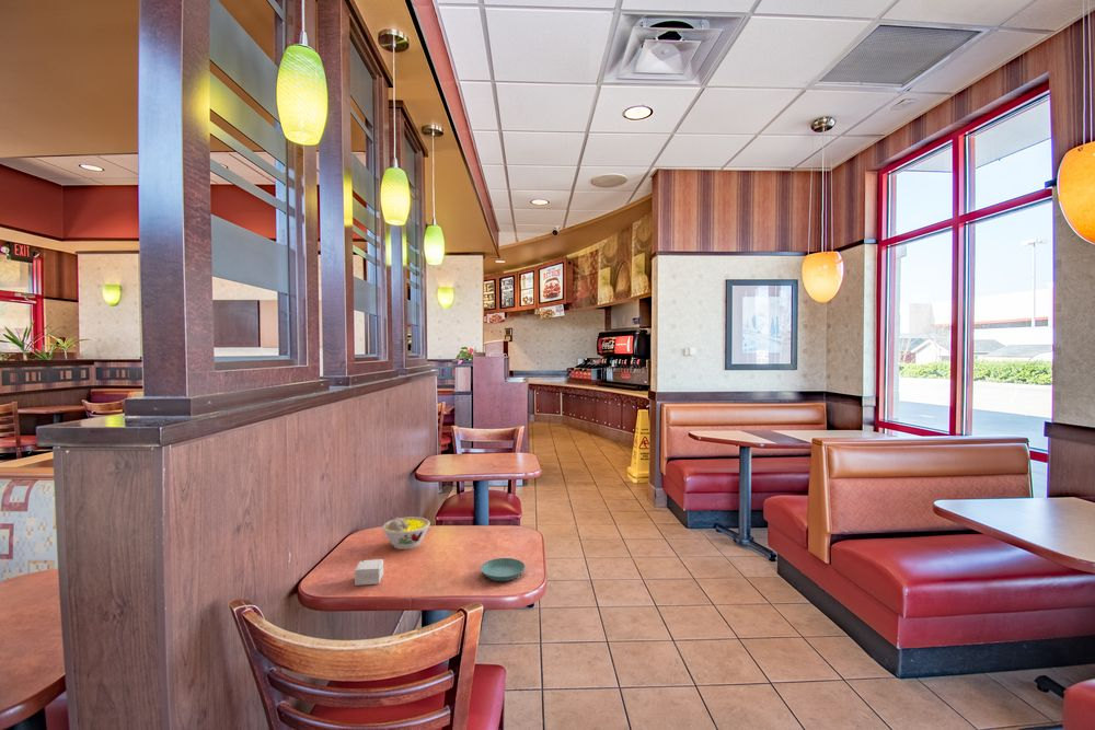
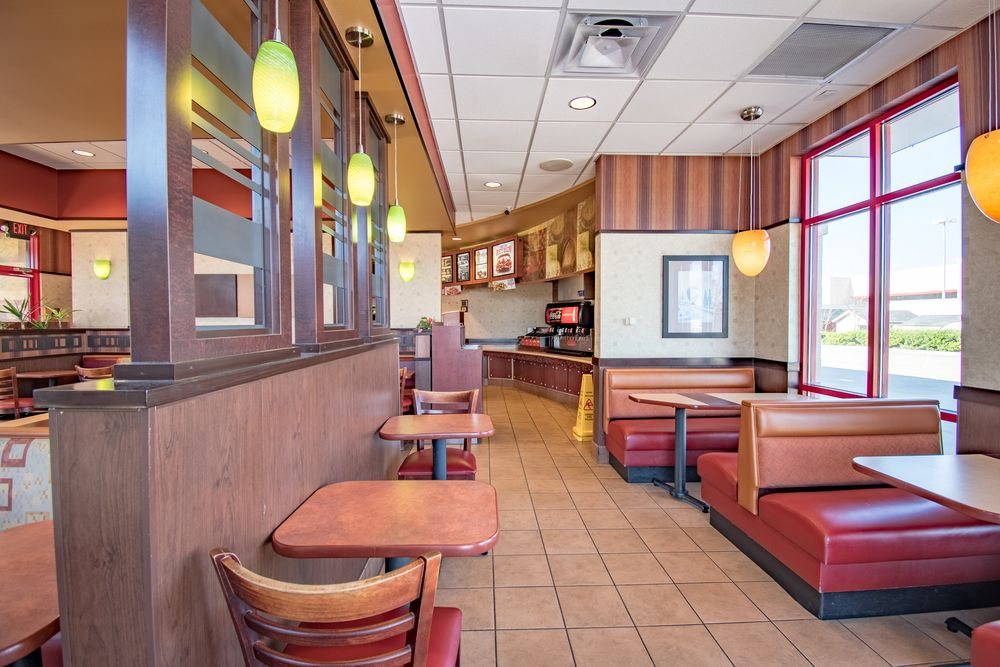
- small box (369, 571)
- bowl (406, 531)
- saucer (503, 570)
